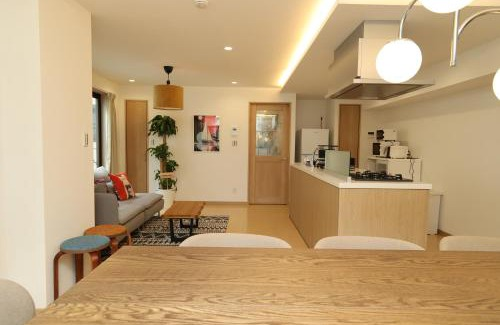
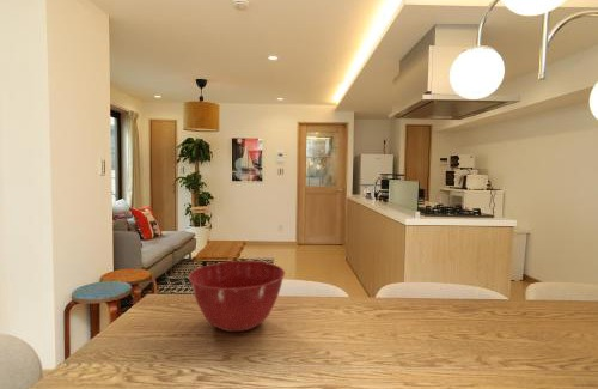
+ mixing bowl (237, 297)
